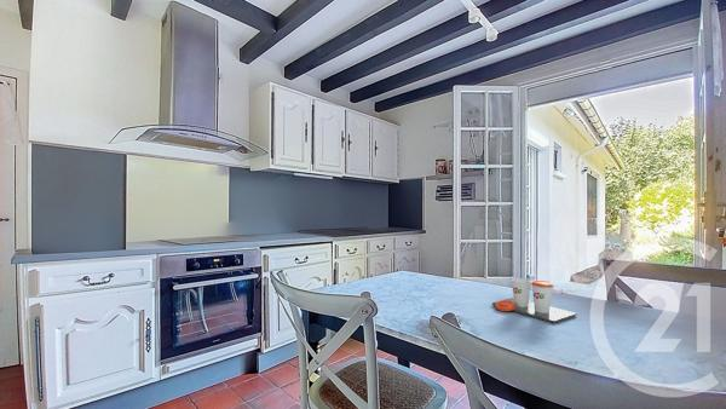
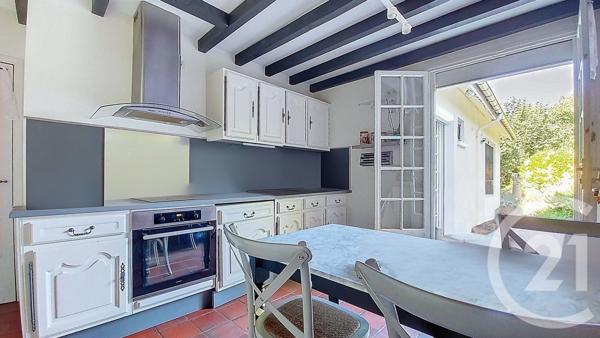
- cup (529, 294)
